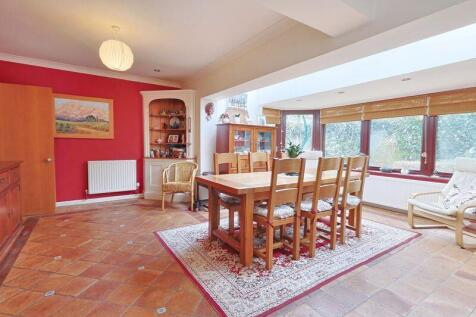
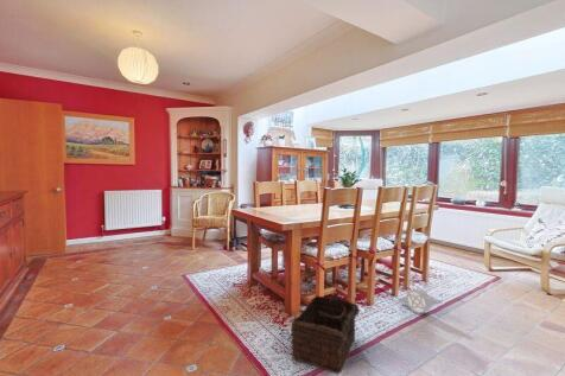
+ basket (329, 327)
+ lantern (418, 300)
